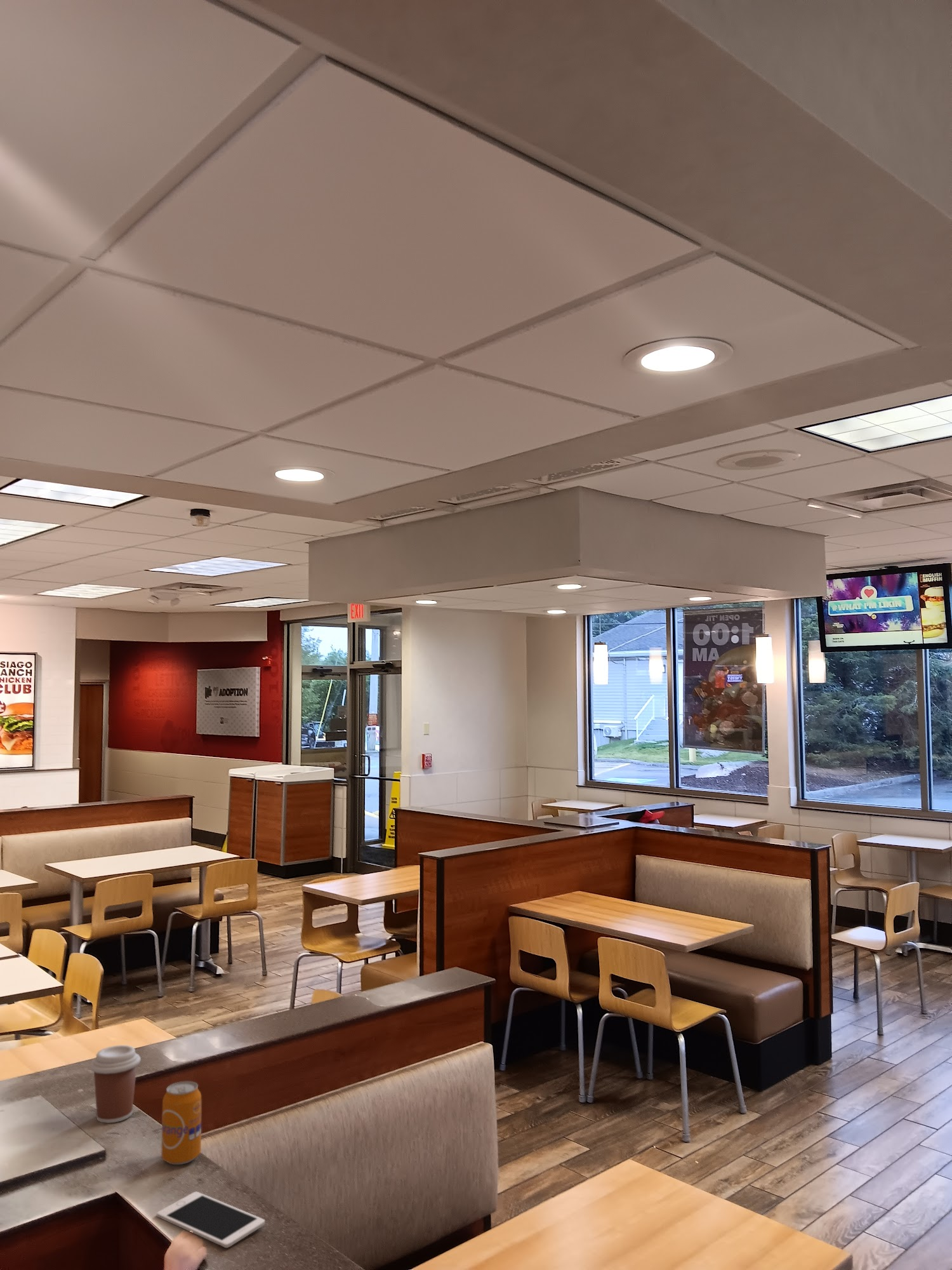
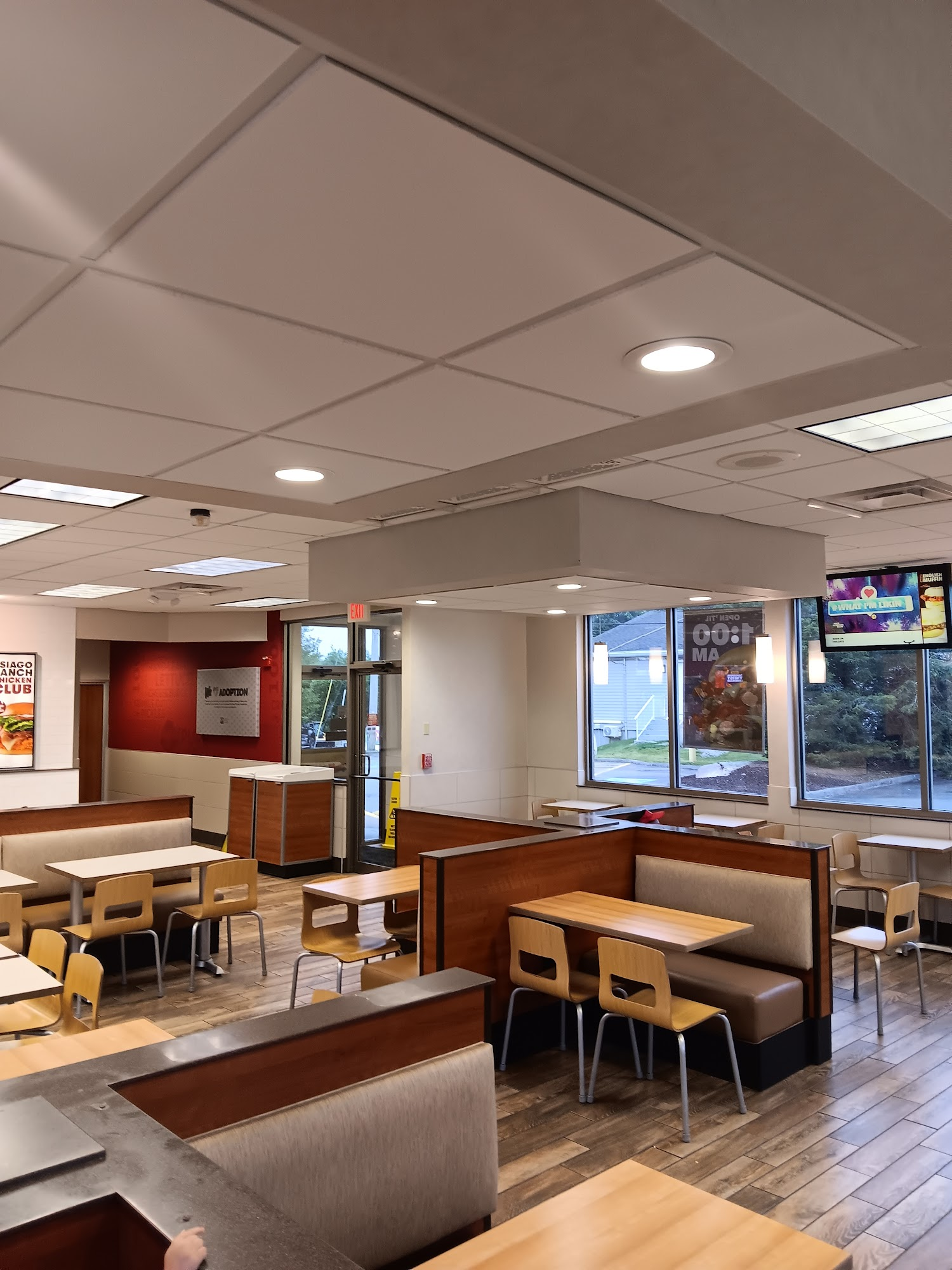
- coffee cup (115, 1083)
- cell phone (210, 1218)
- soda can (182, 1122)
